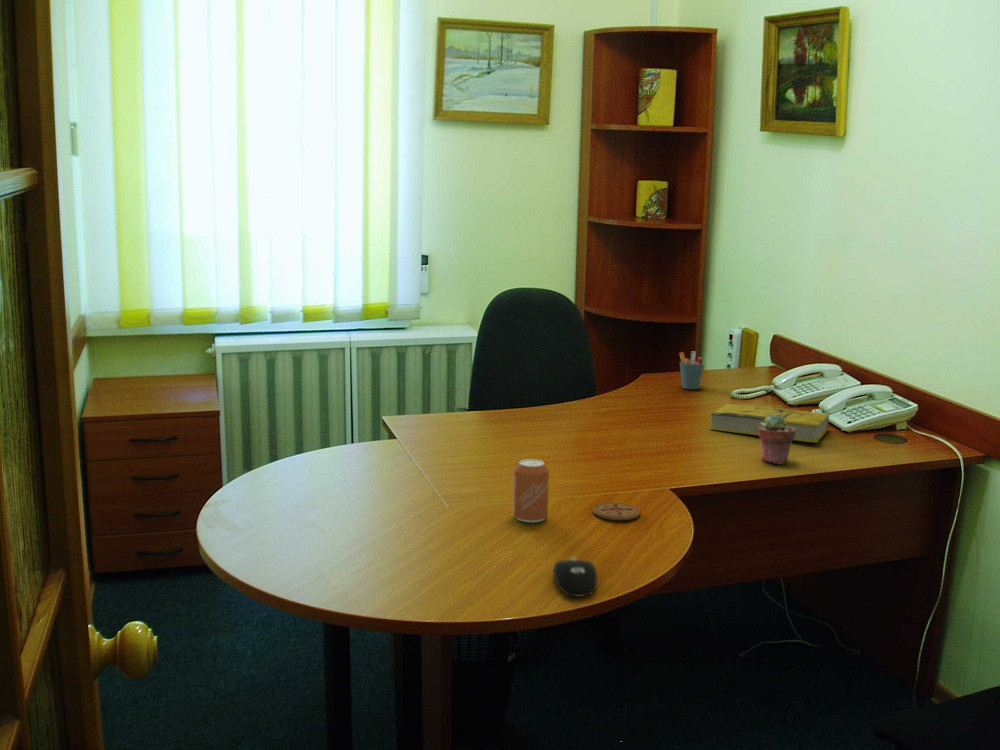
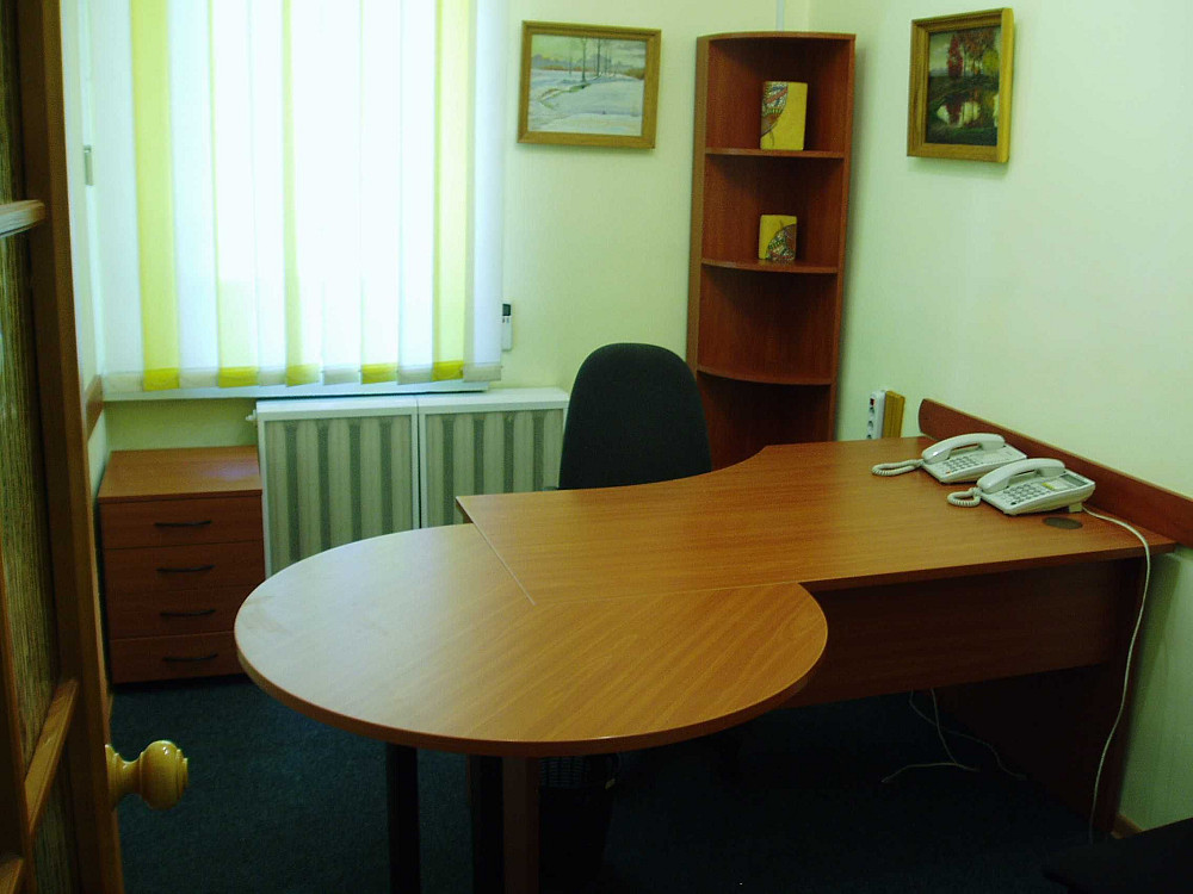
- can (531, 490)
- coaster (616, 511)
- pen holder (691, 368)
- computer mouse (575, 573)
- potted succulent (776, 437)
- book (767, 417)
